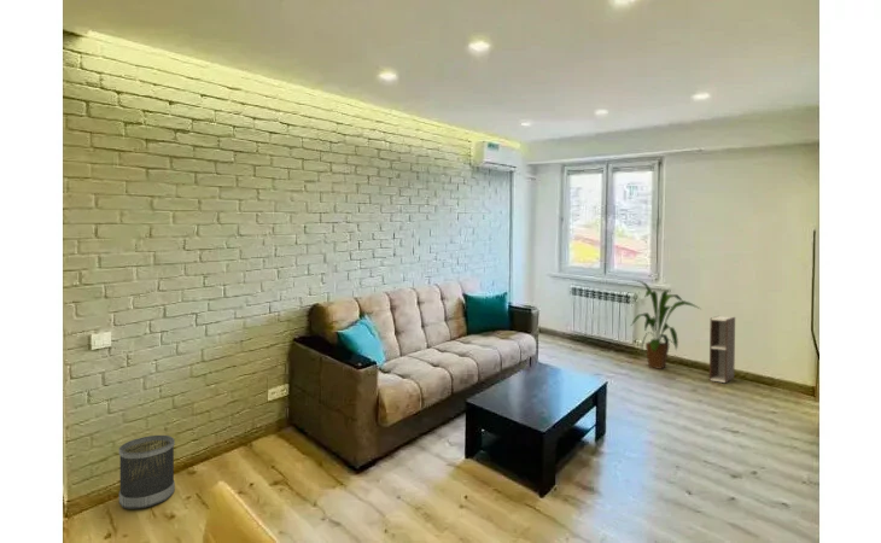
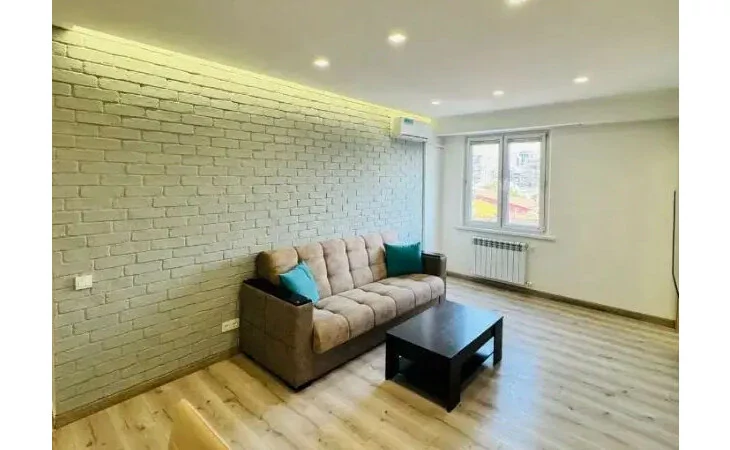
- shelf (722, 348)
- house plant (665, 325)
- wastebasket (147, 469)
